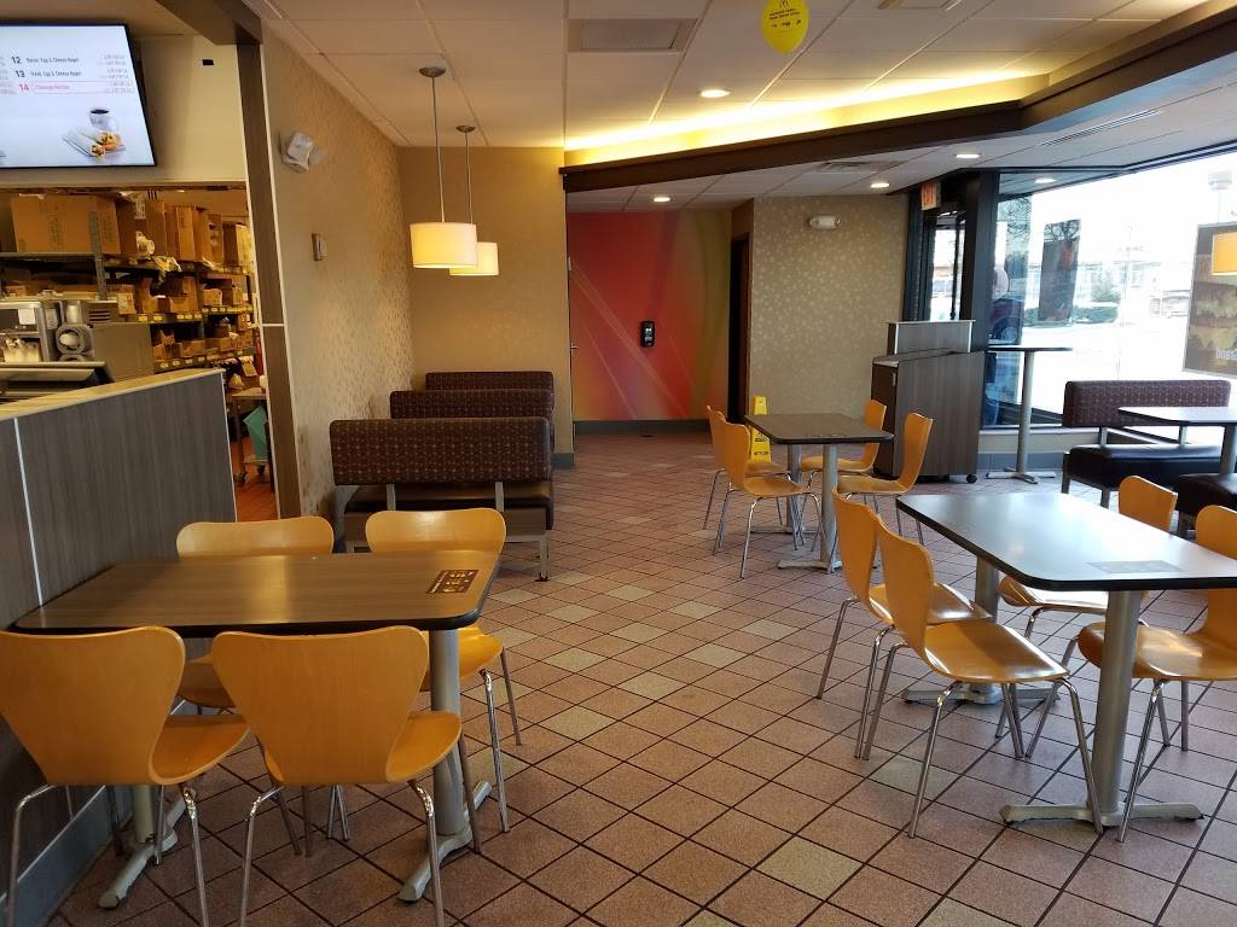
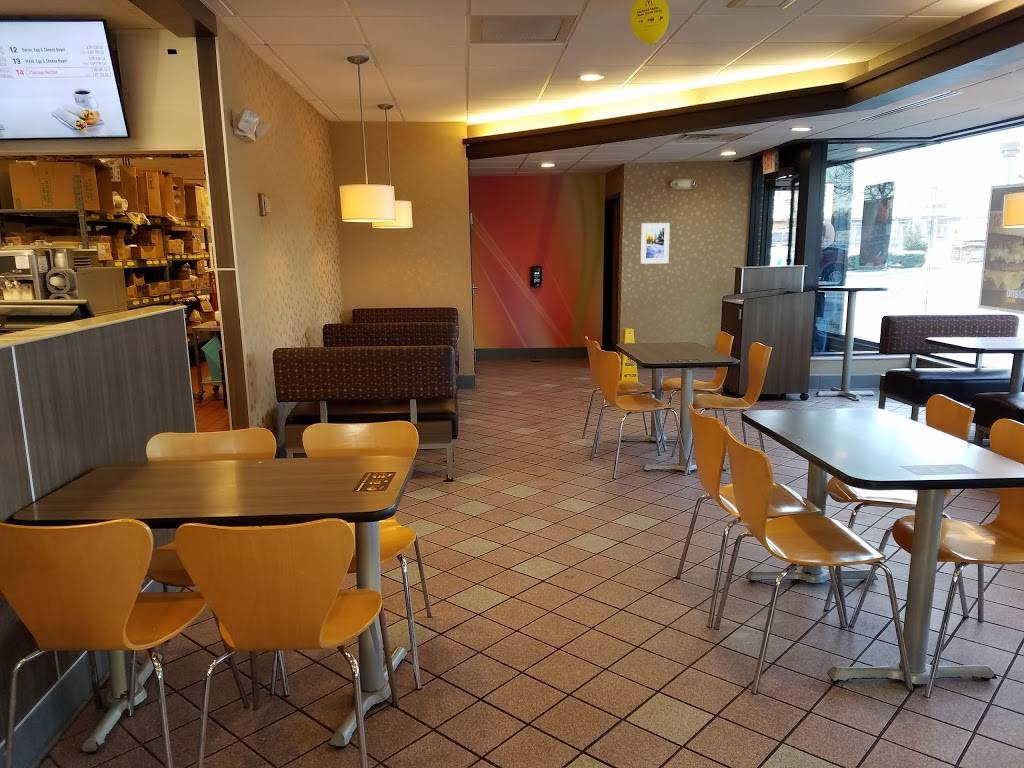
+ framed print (655, 243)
